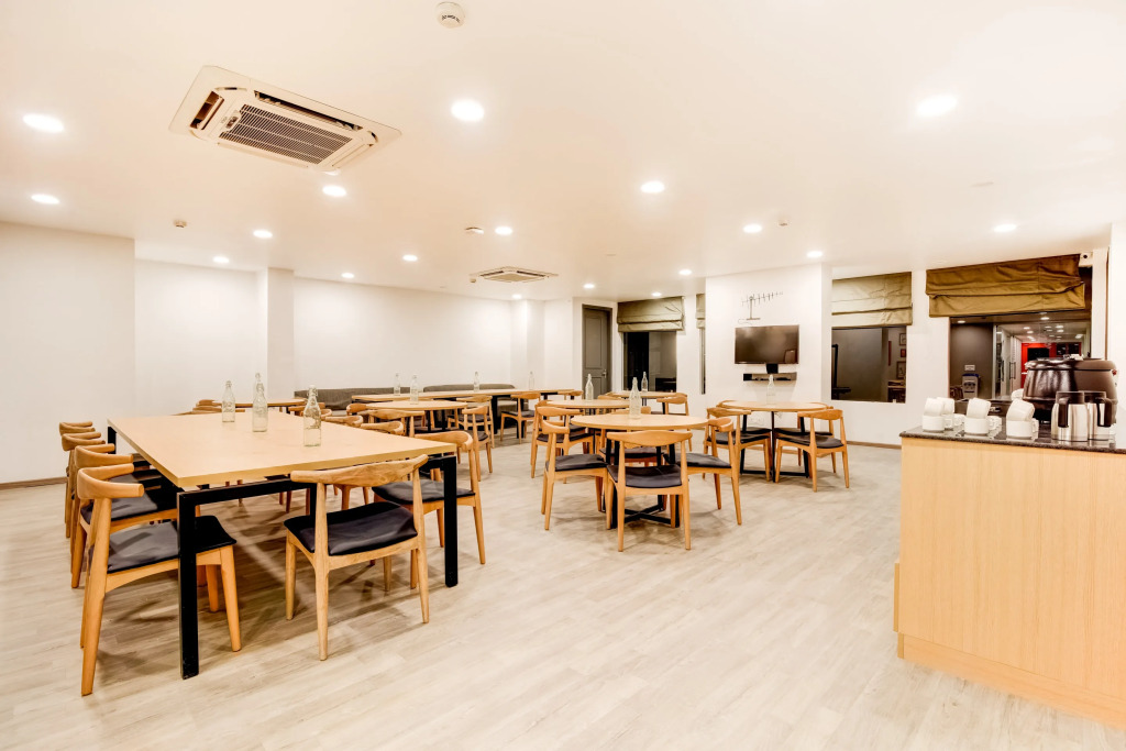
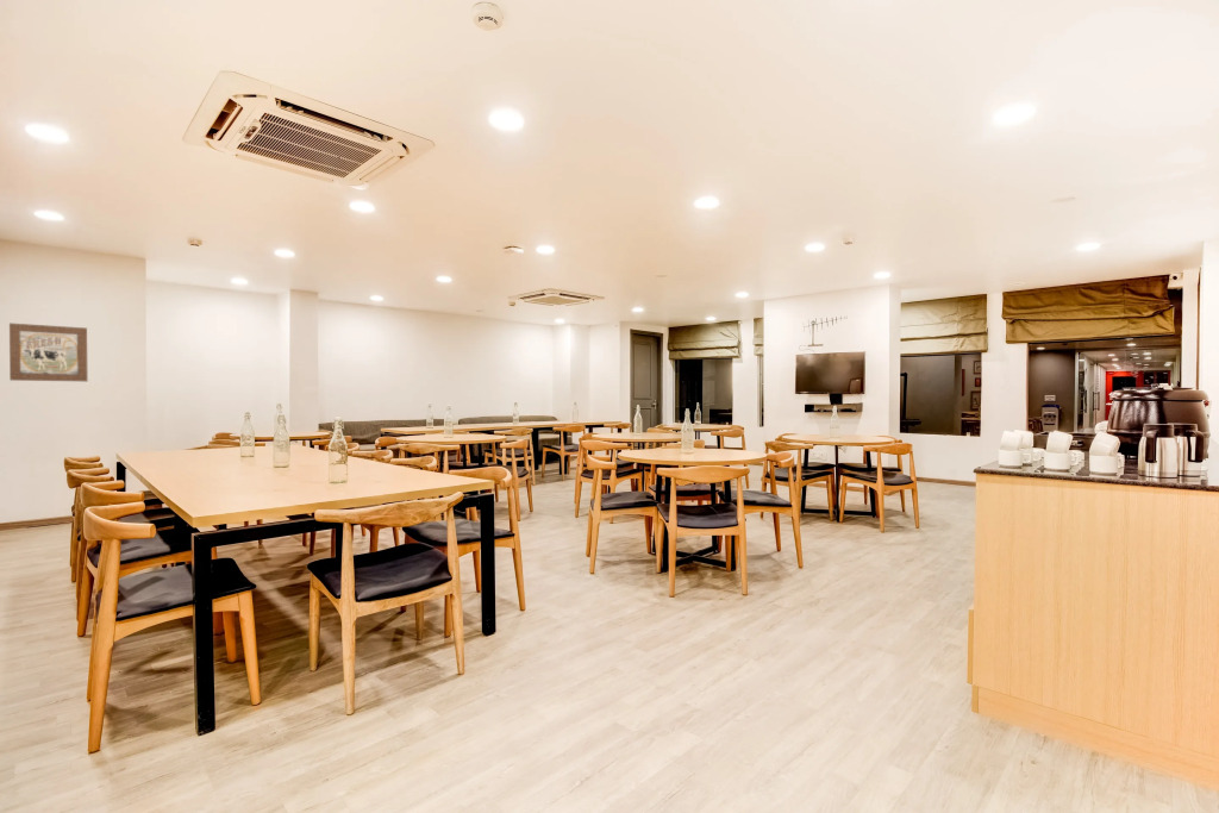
+ wall art (49, 352)
